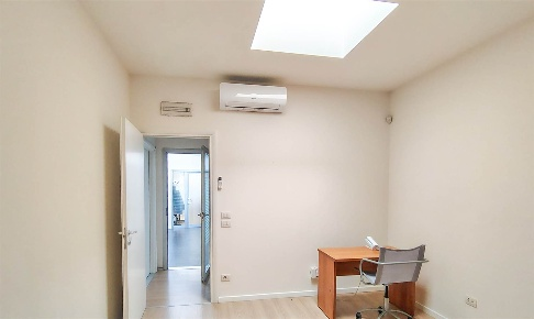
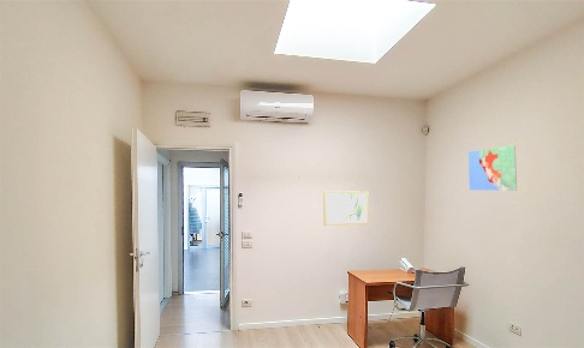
+ wall art (346, 208)
+ map (489, 169)
